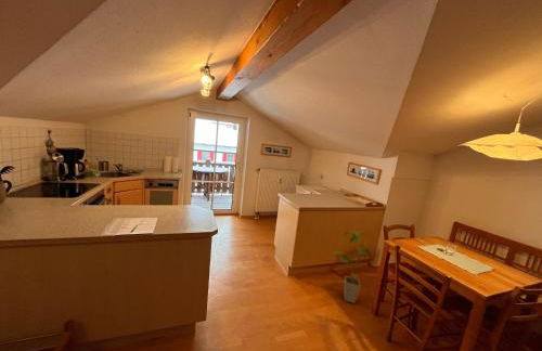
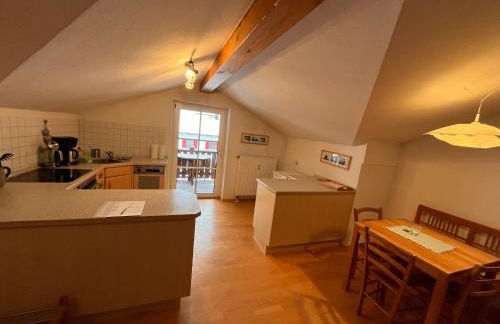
- house plant (349, 264)
